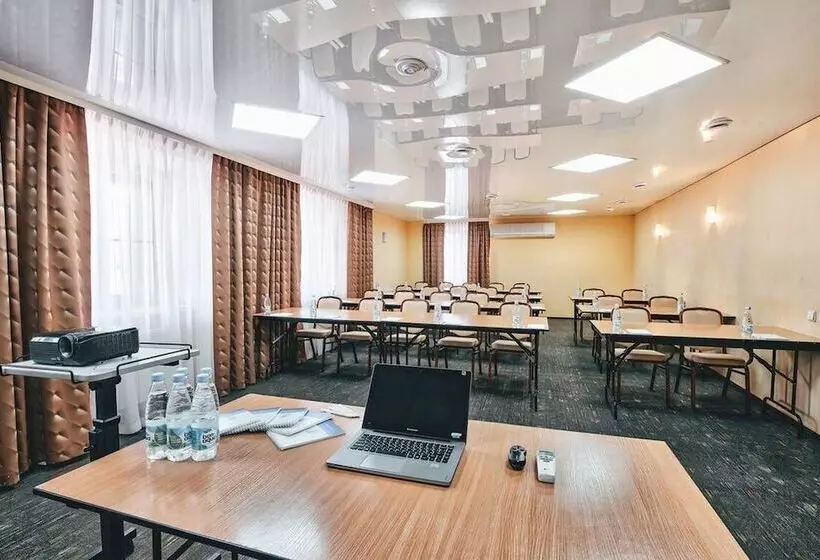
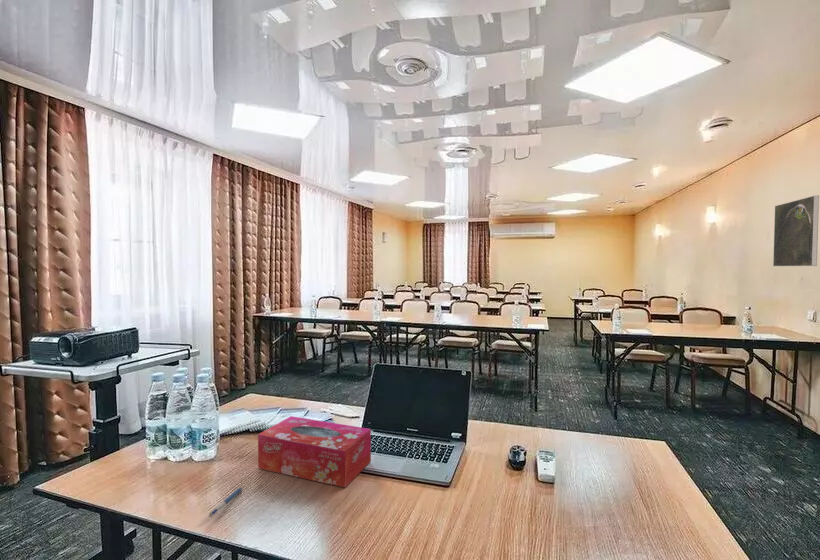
+ tissue box (315, 448)
+ pen (227, 500)
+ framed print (794, 233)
